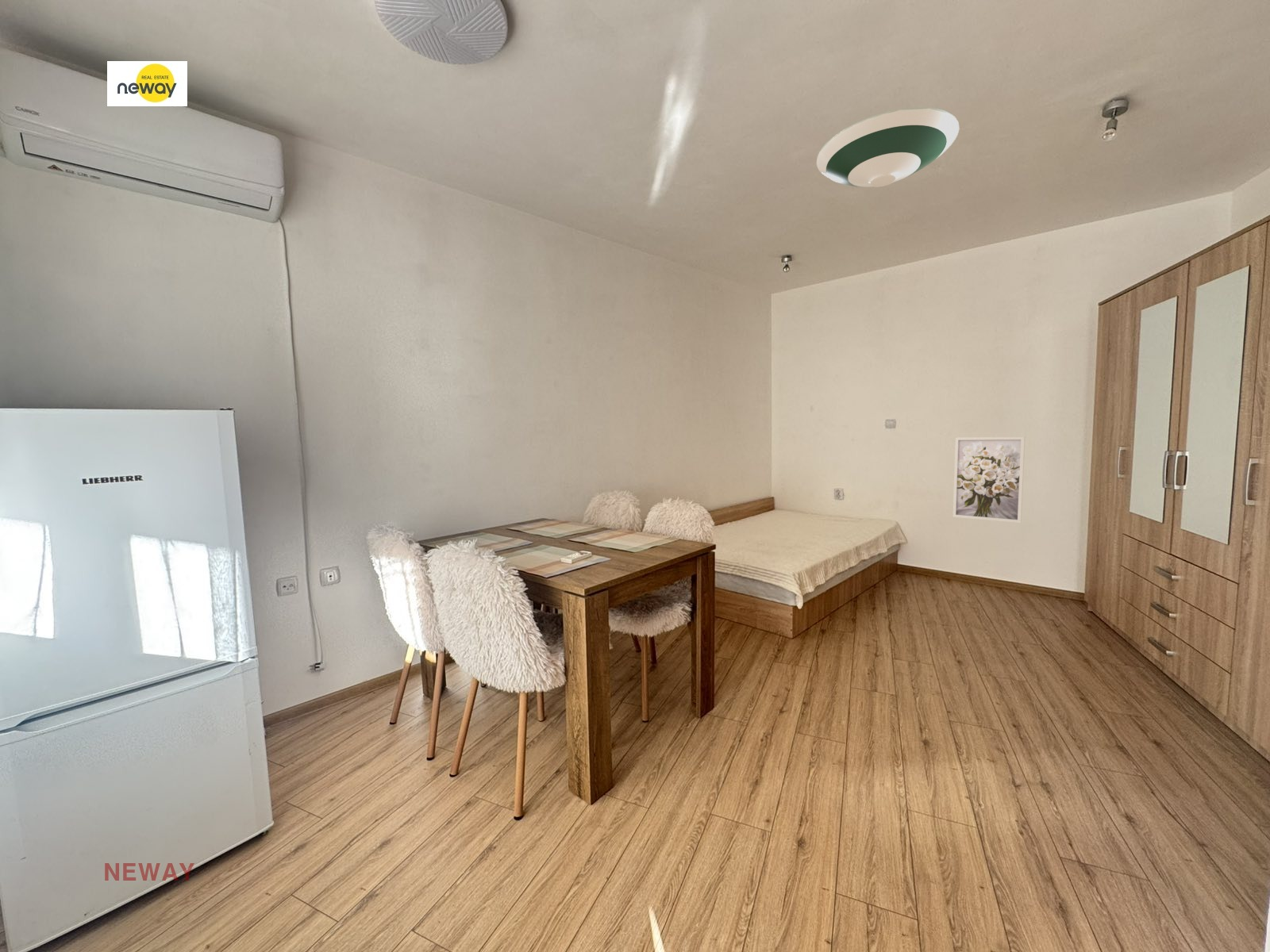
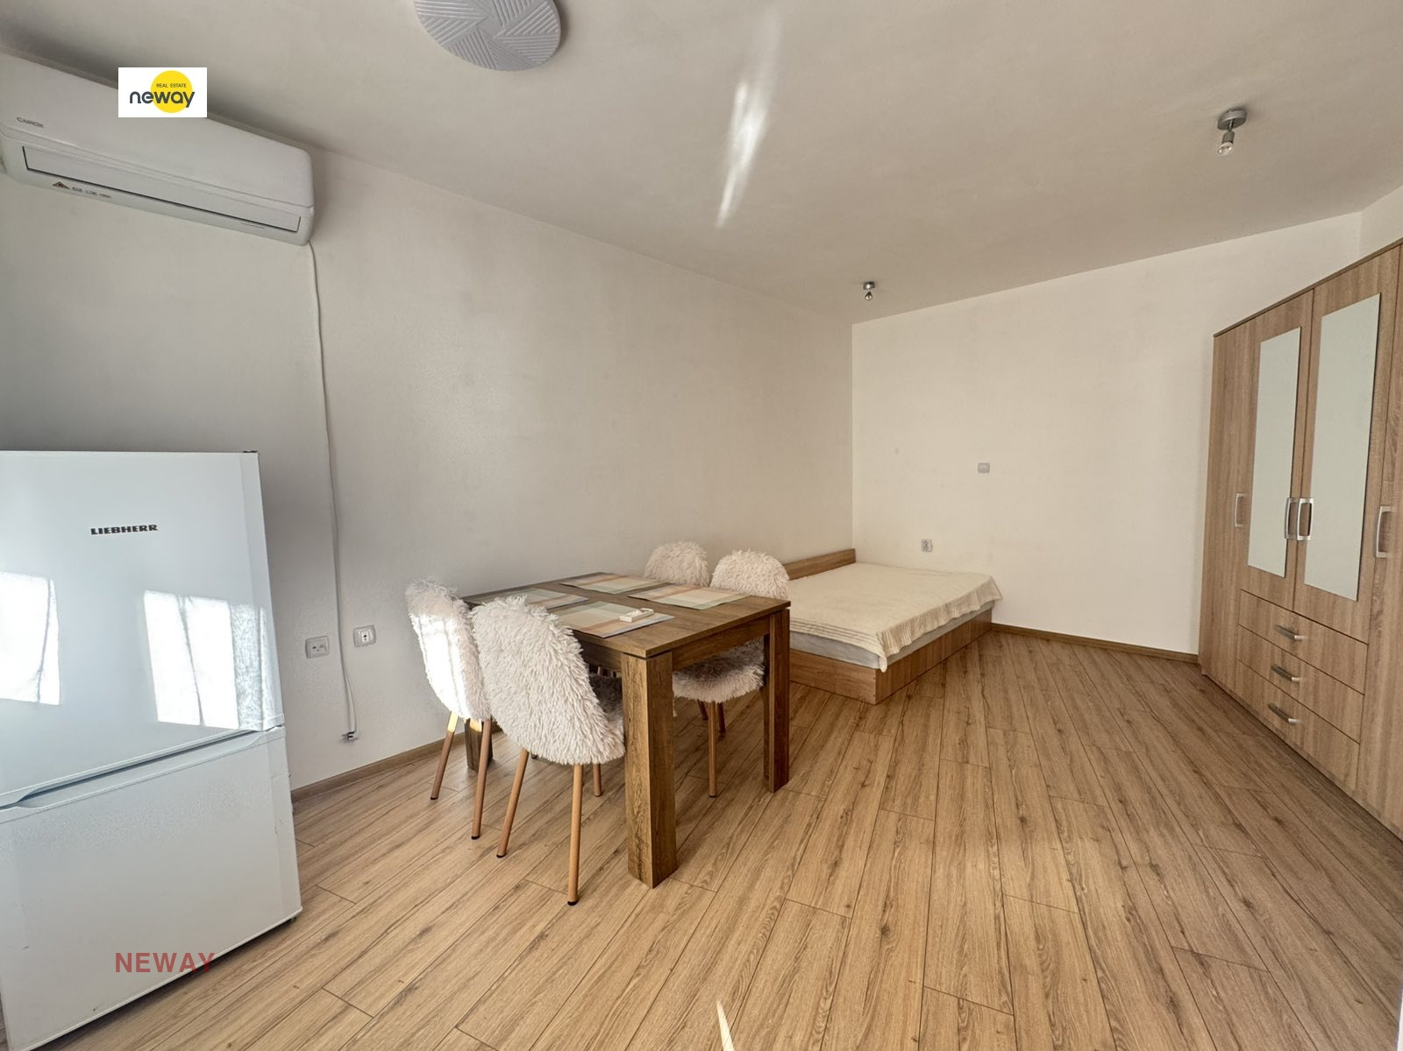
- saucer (883, 165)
- wall art (987, 478)
